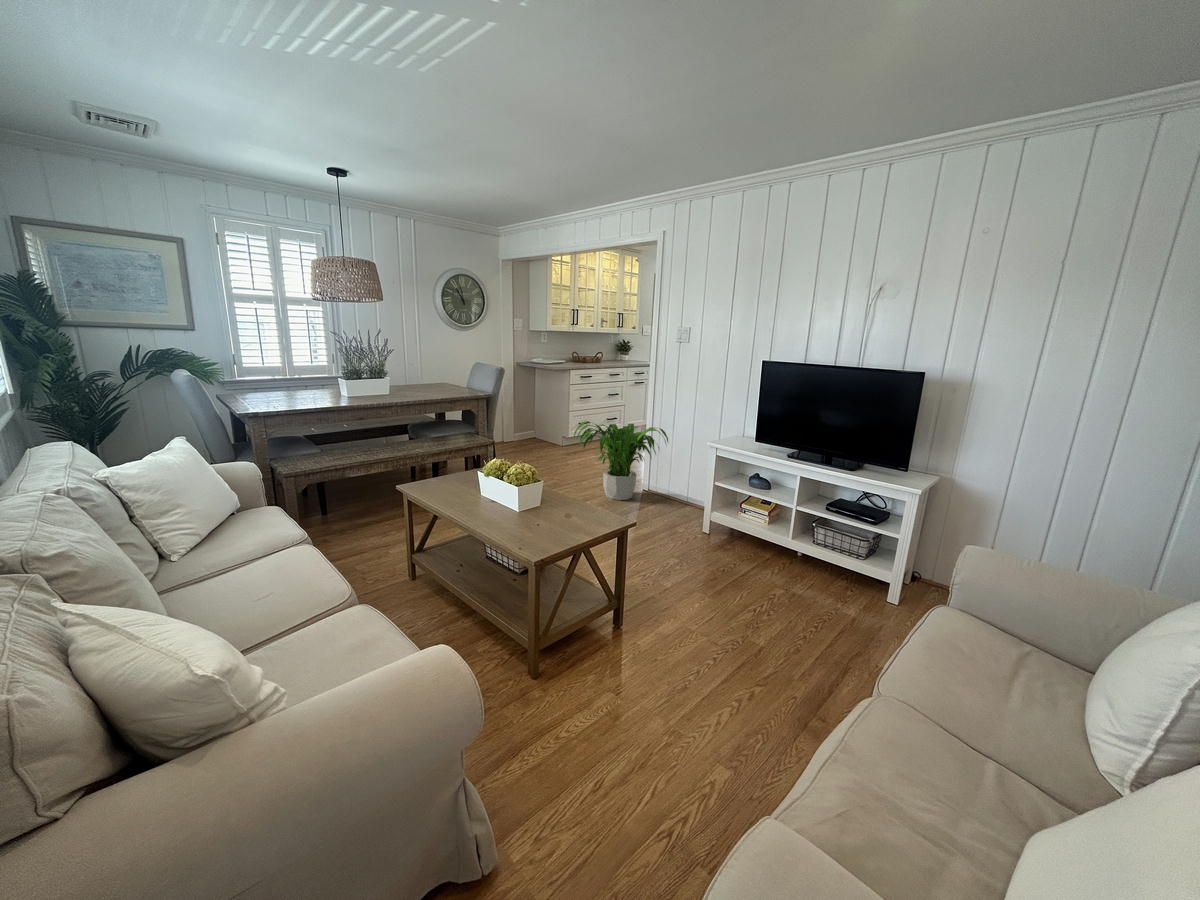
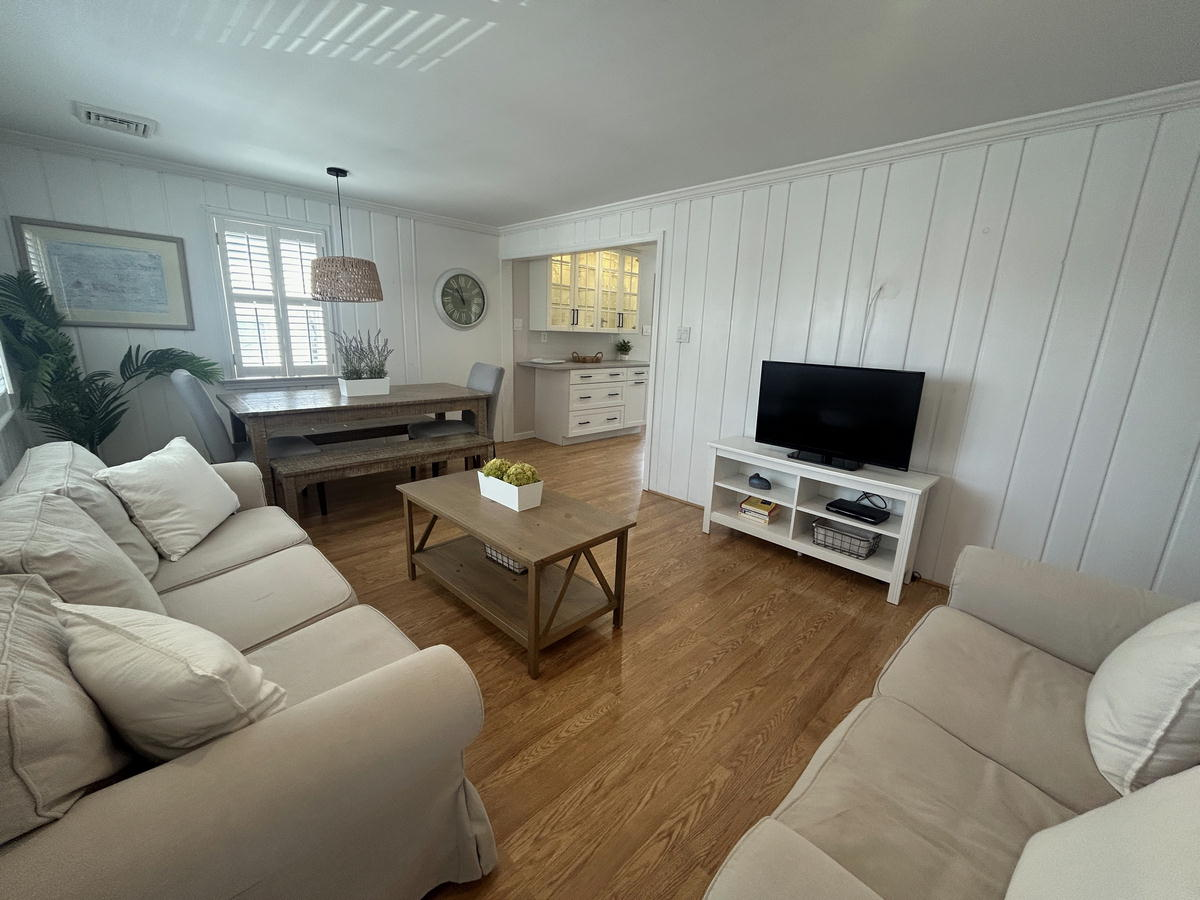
- potted plant (622, 461)
